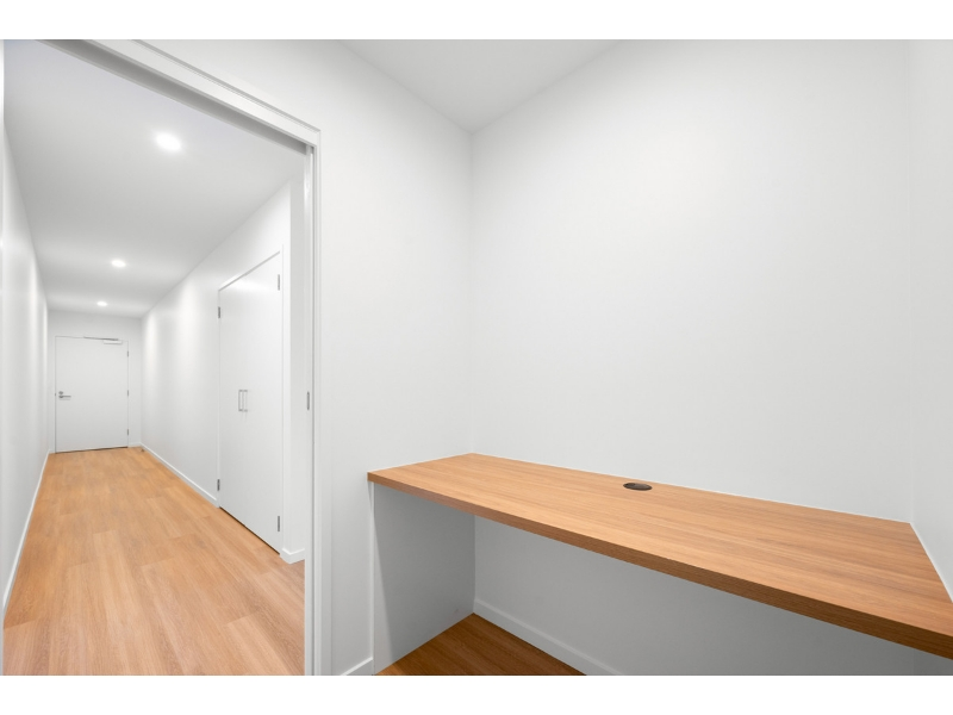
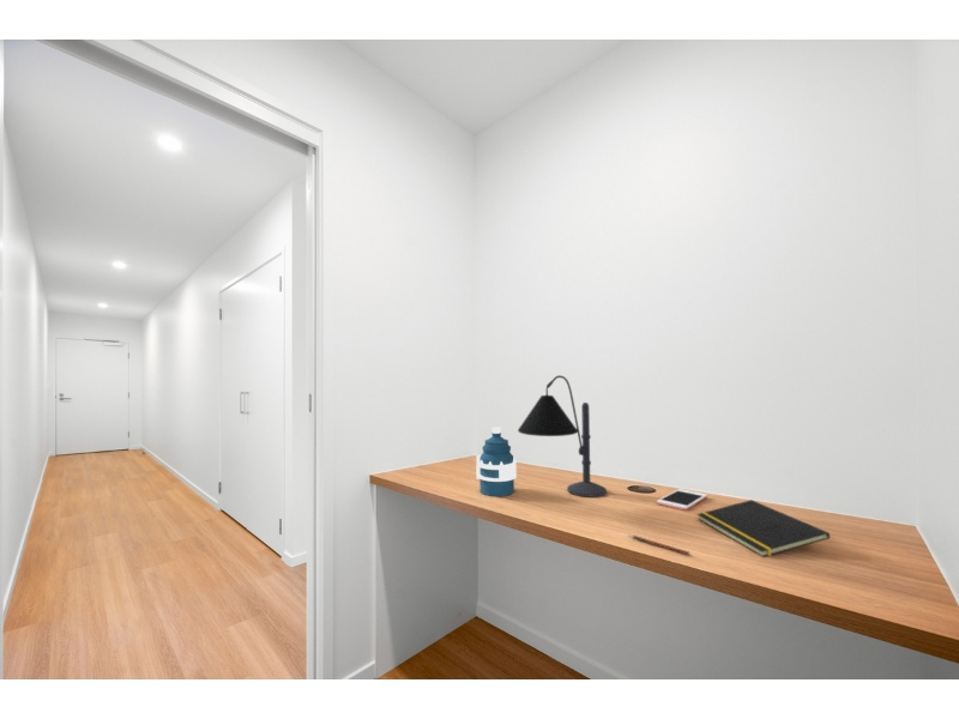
+ notepad (756, 525)
+ pen (657, 544)
+ cell phone (682, 499)
+ water bottle (496, 459)
+ desk lamp (563, 435)
